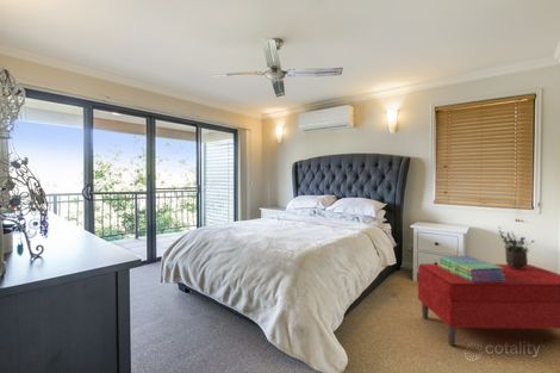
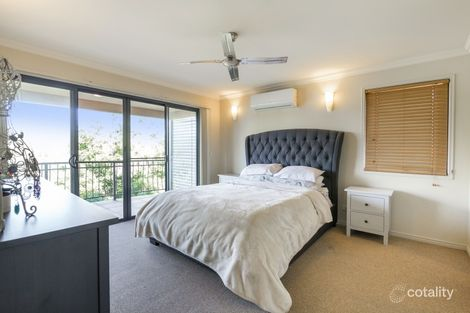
- bench (493, 301)
- potted plant (512, 247)
- stack of books (468, 267)
